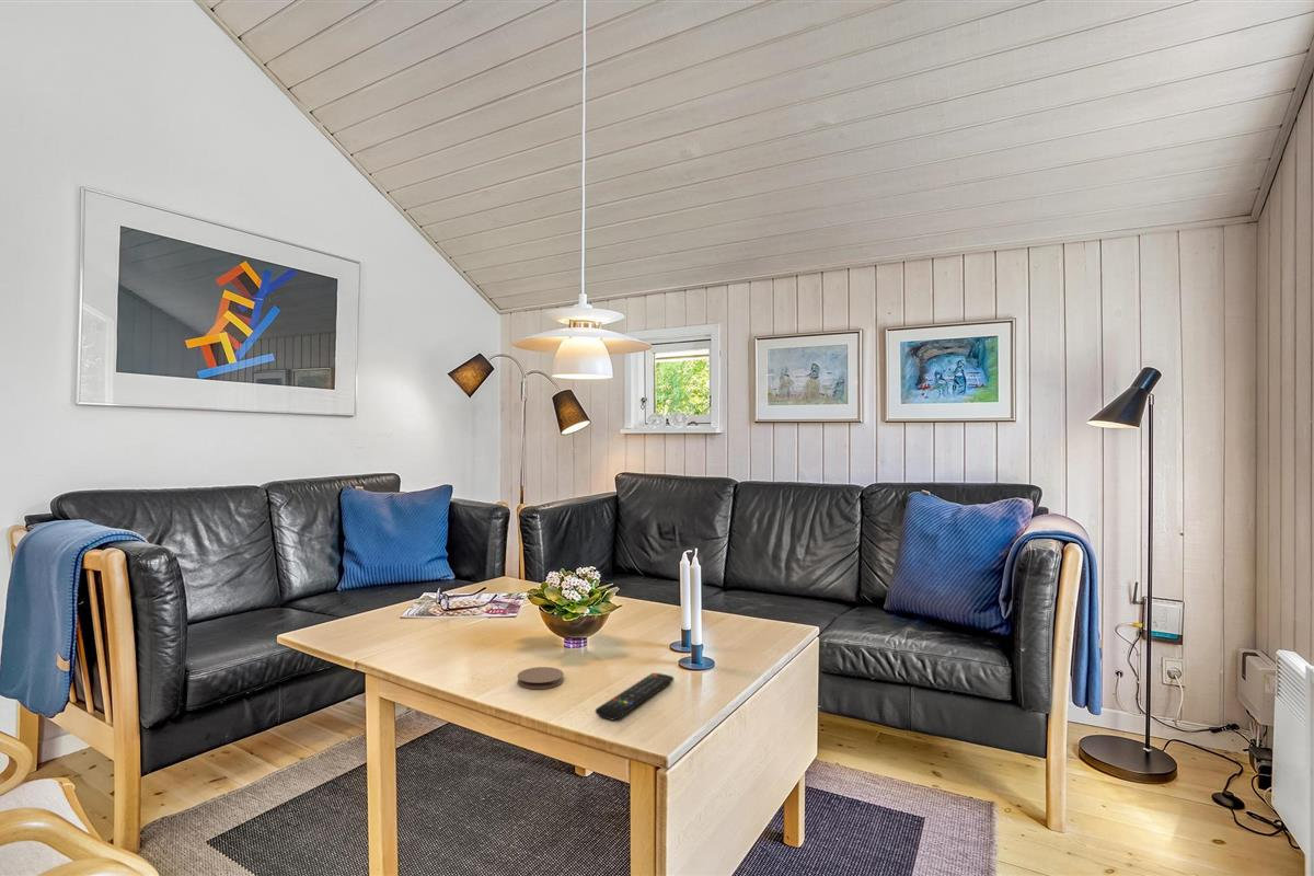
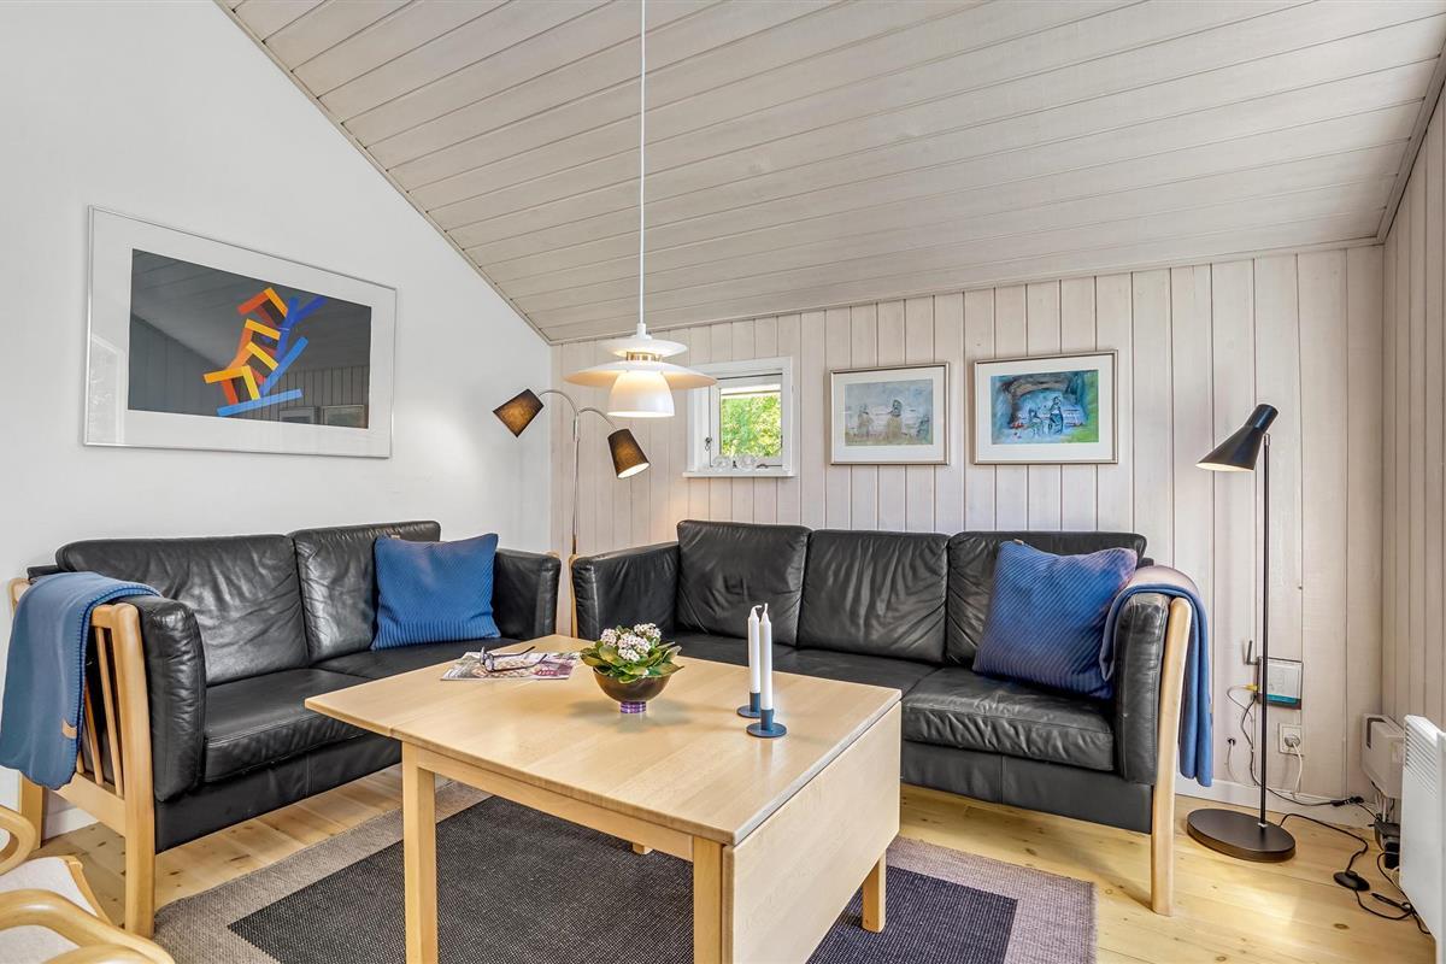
- remote control (637, 694)
- coaster (540, 677)
